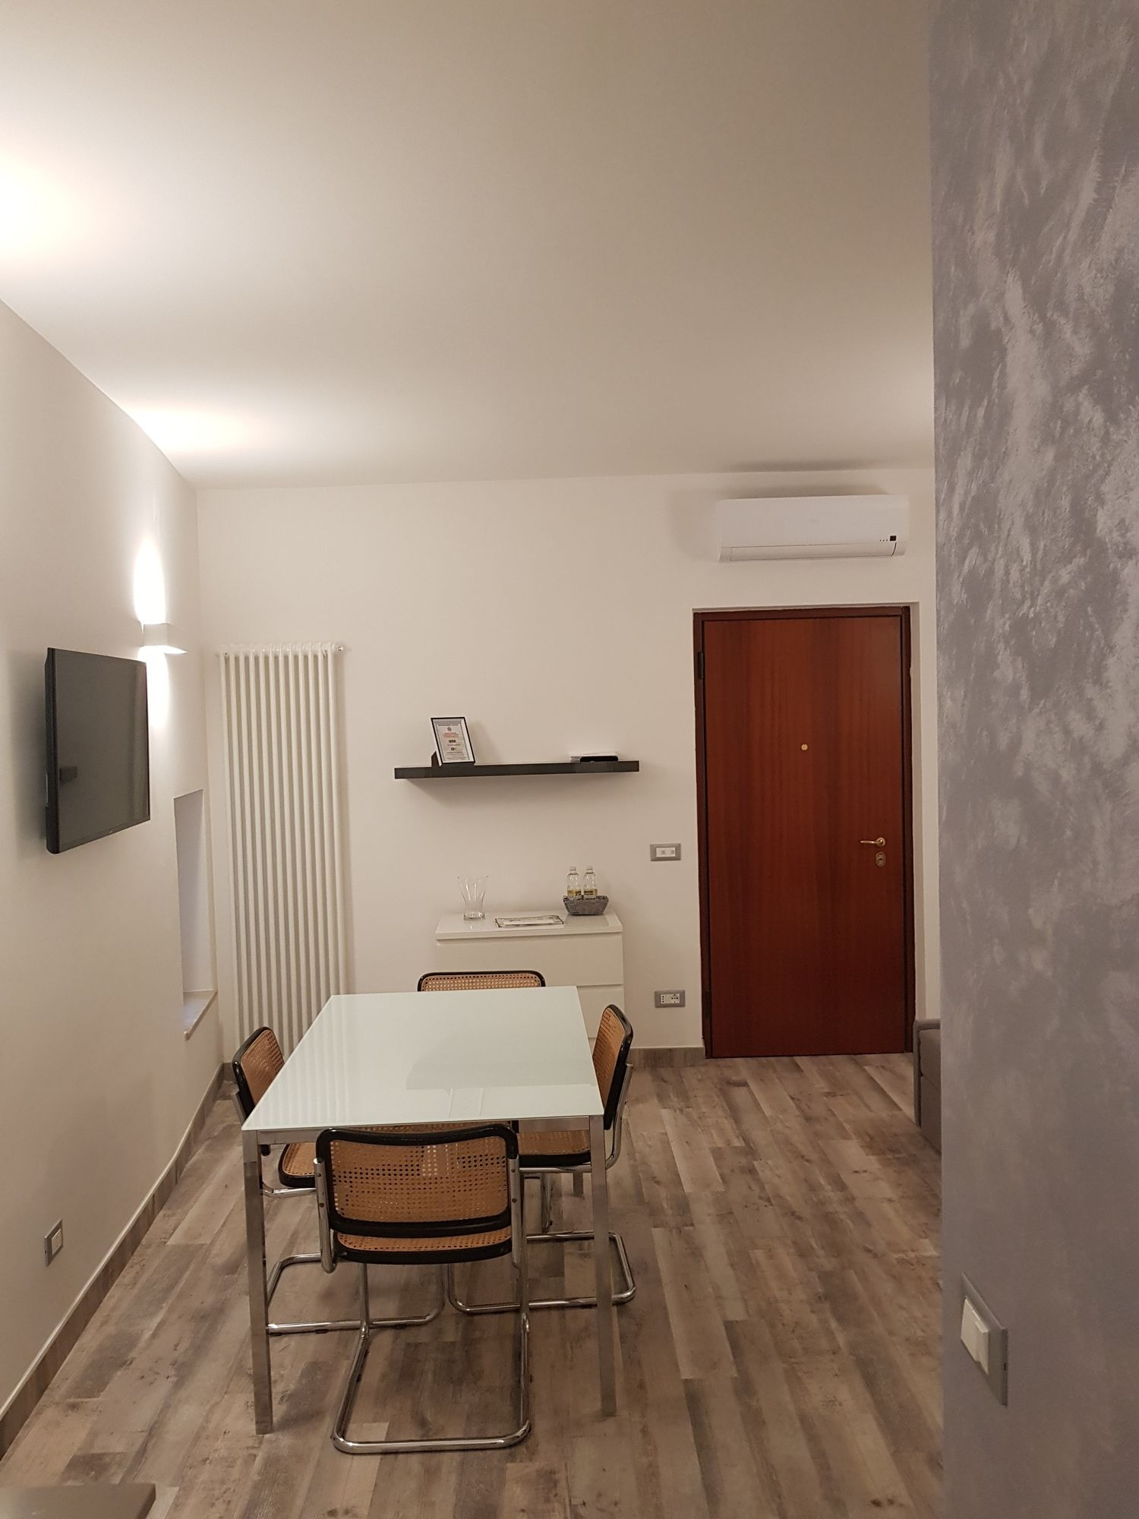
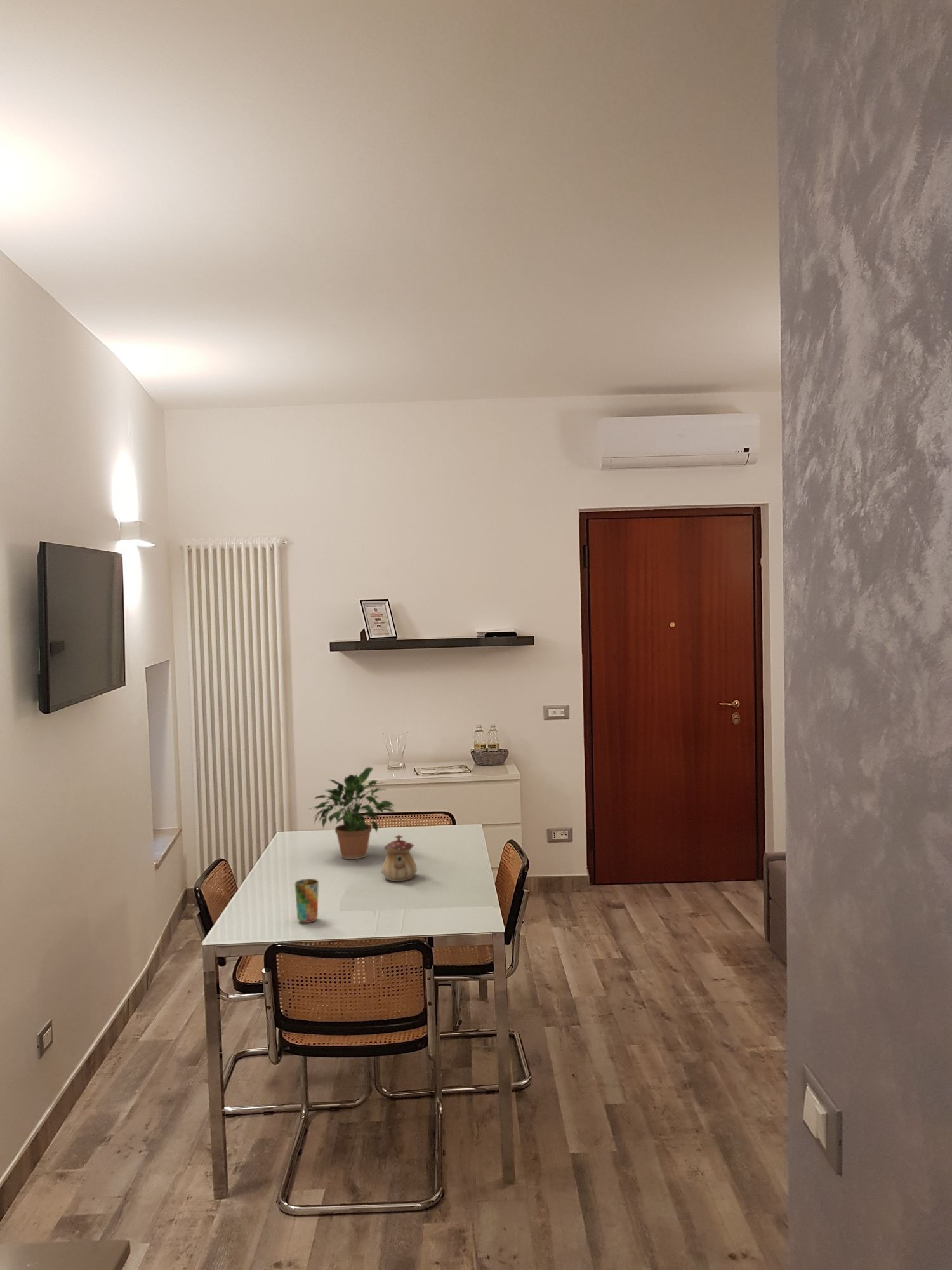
+ teapot (399, 855)
+ potted plant (348, 810)
+ cup (307, 901)
